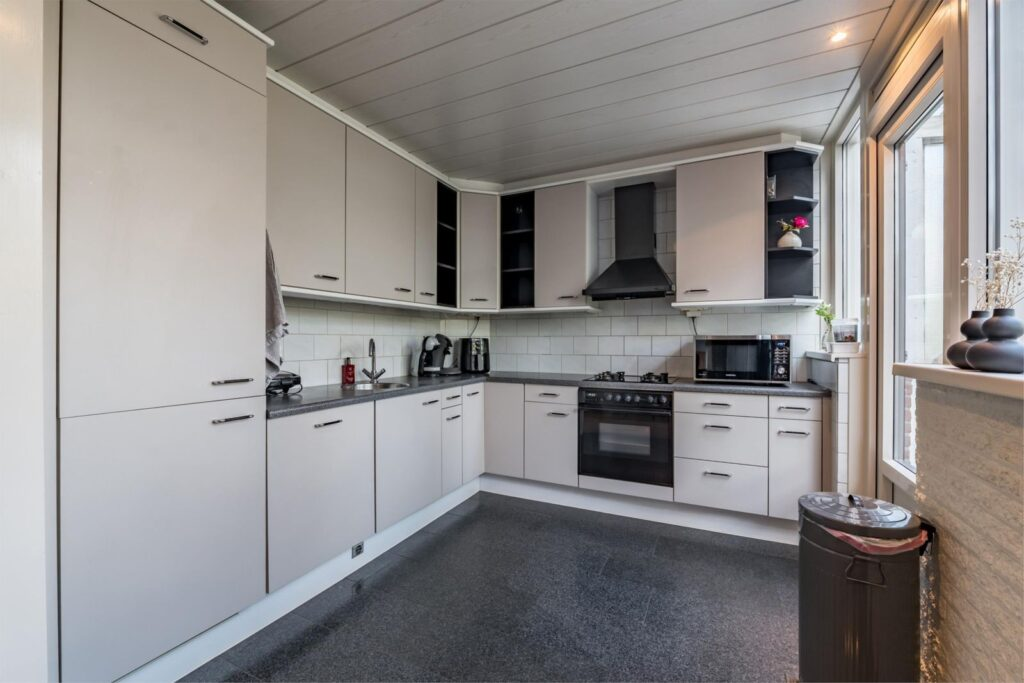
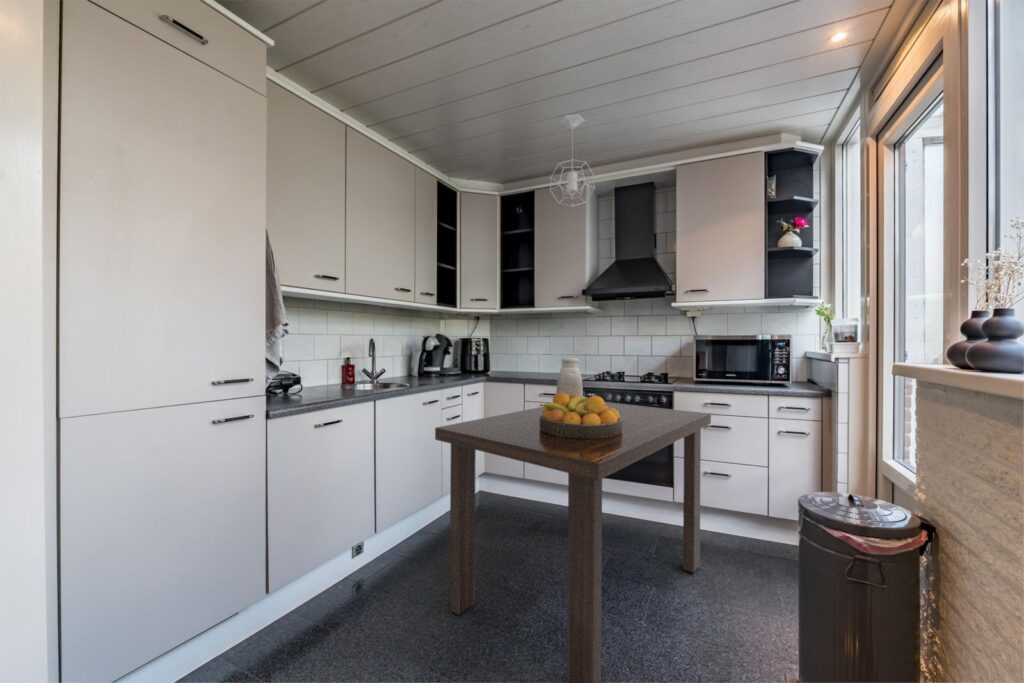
+ fruit bowl (580, 411)
+ vase (562, 384)
+ pendant light (572, 163)
+ dining table (585, 503)
